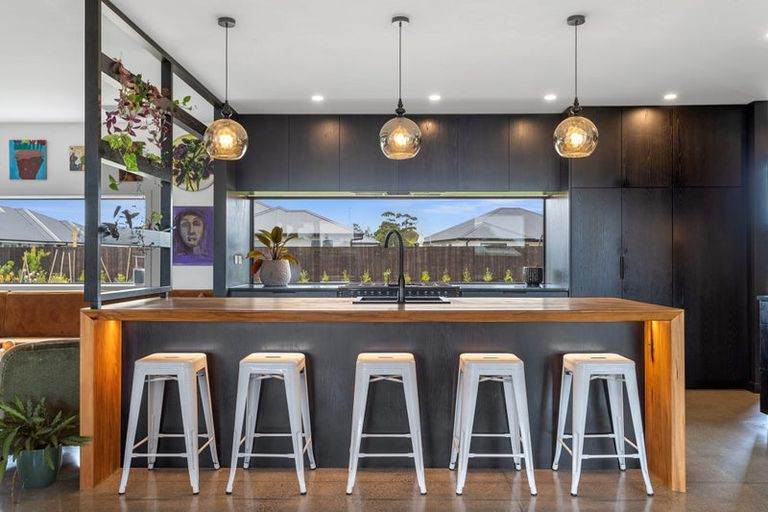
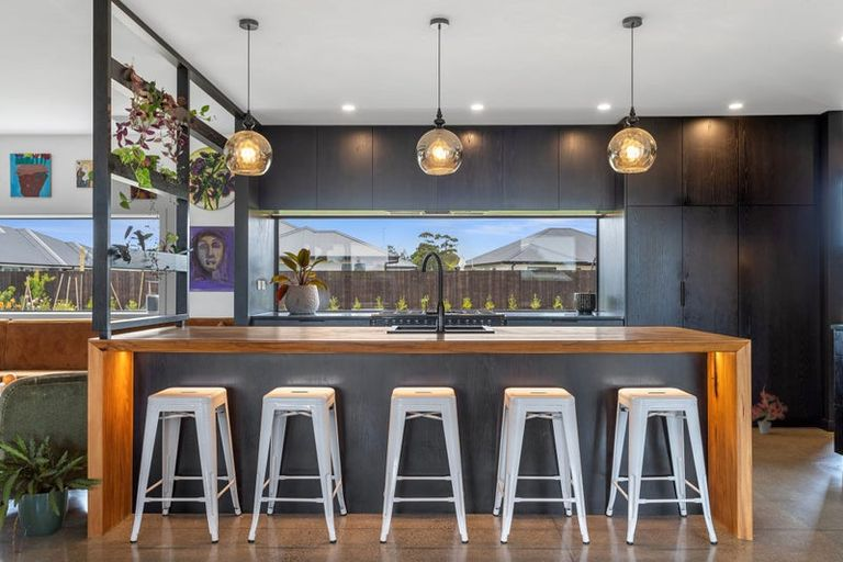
+ potted plant (766, 408)
